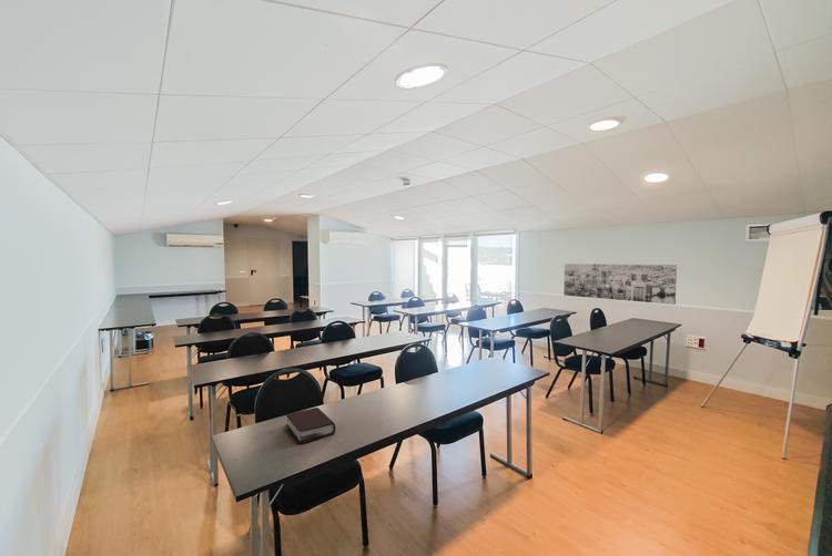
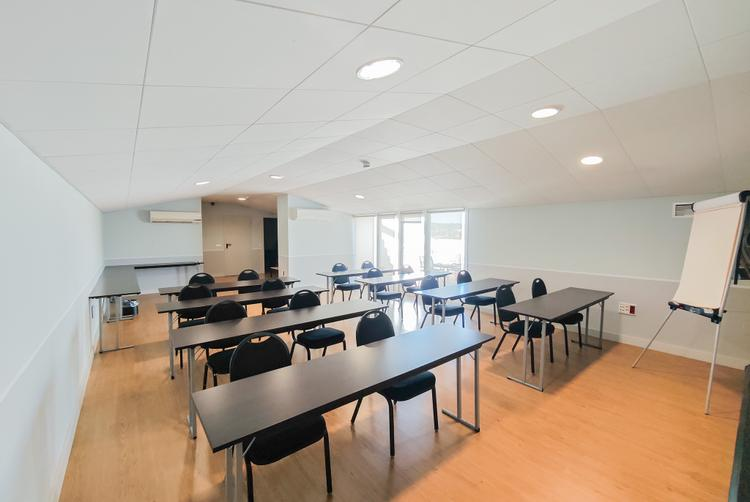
- bible (310, 423)
- wall art (613, 281)
